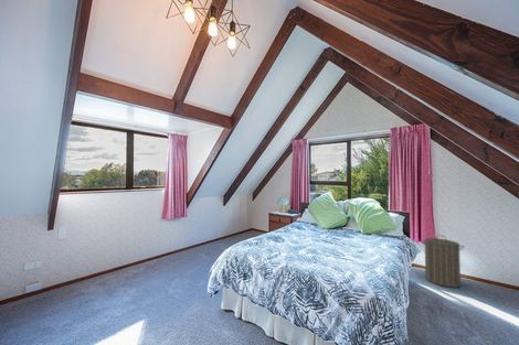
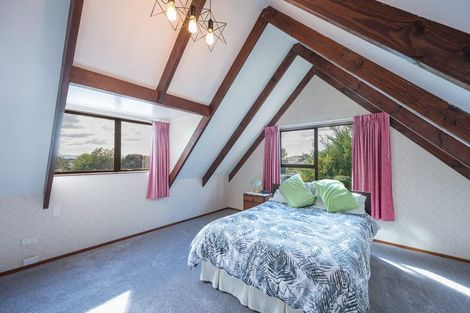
- laundry hamper (442, 258)
